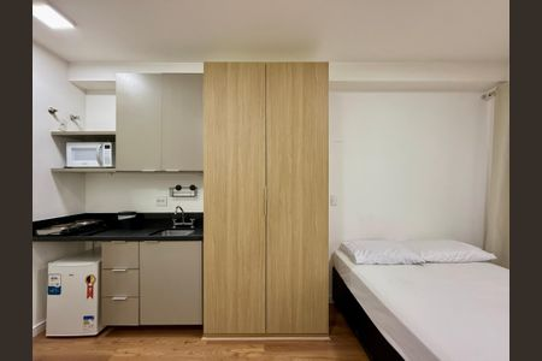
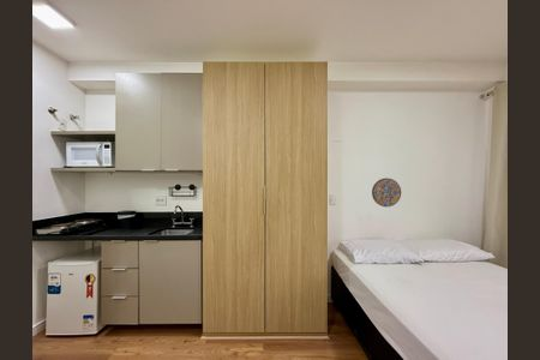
+ manhole cover (386, 192)
